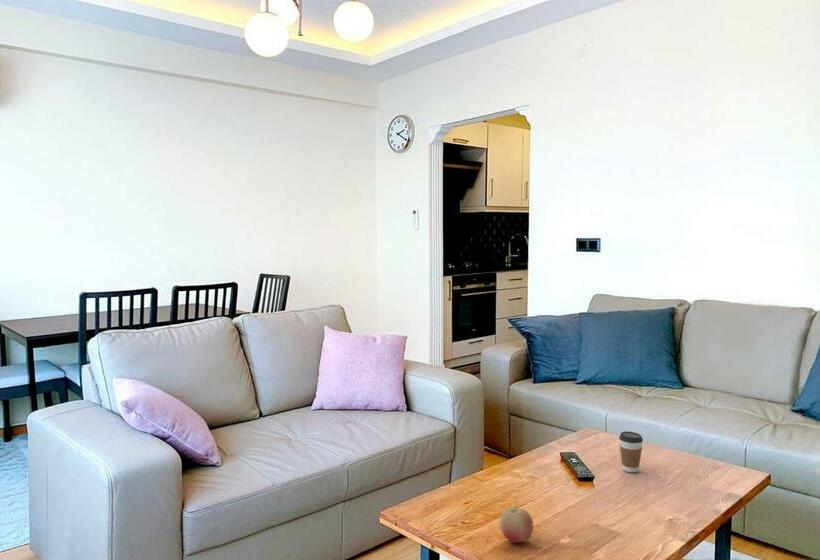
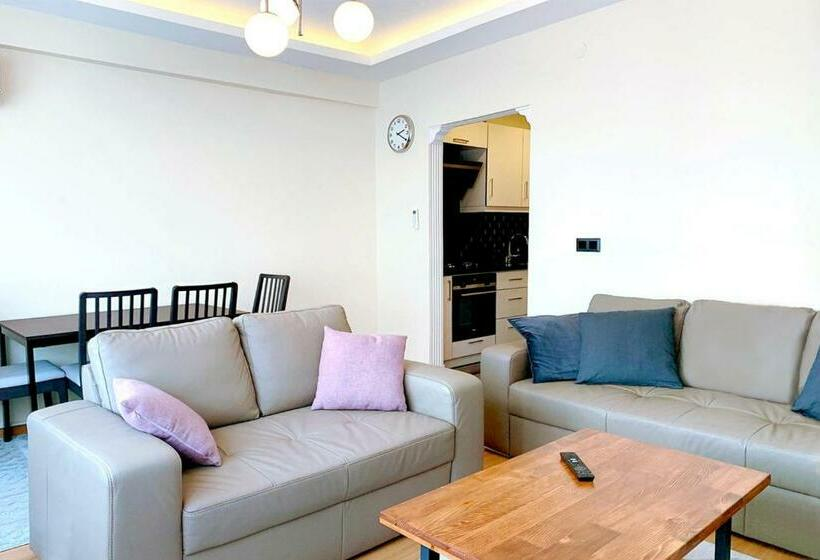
- coffee cup (630, 452)
- fruit (516, 525)
